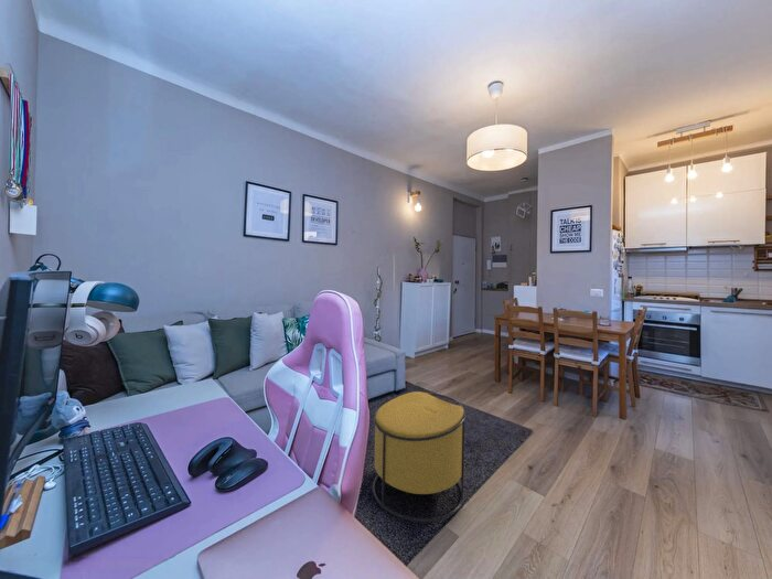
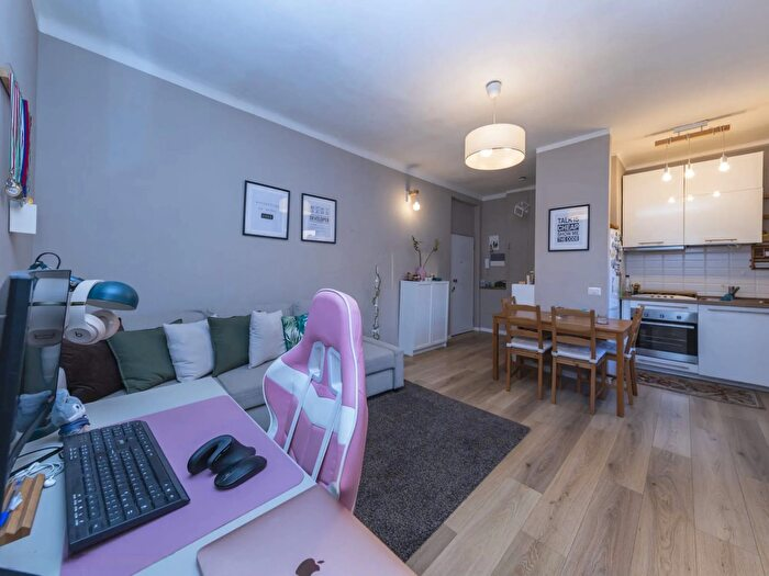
- ottoman (418, 447)
